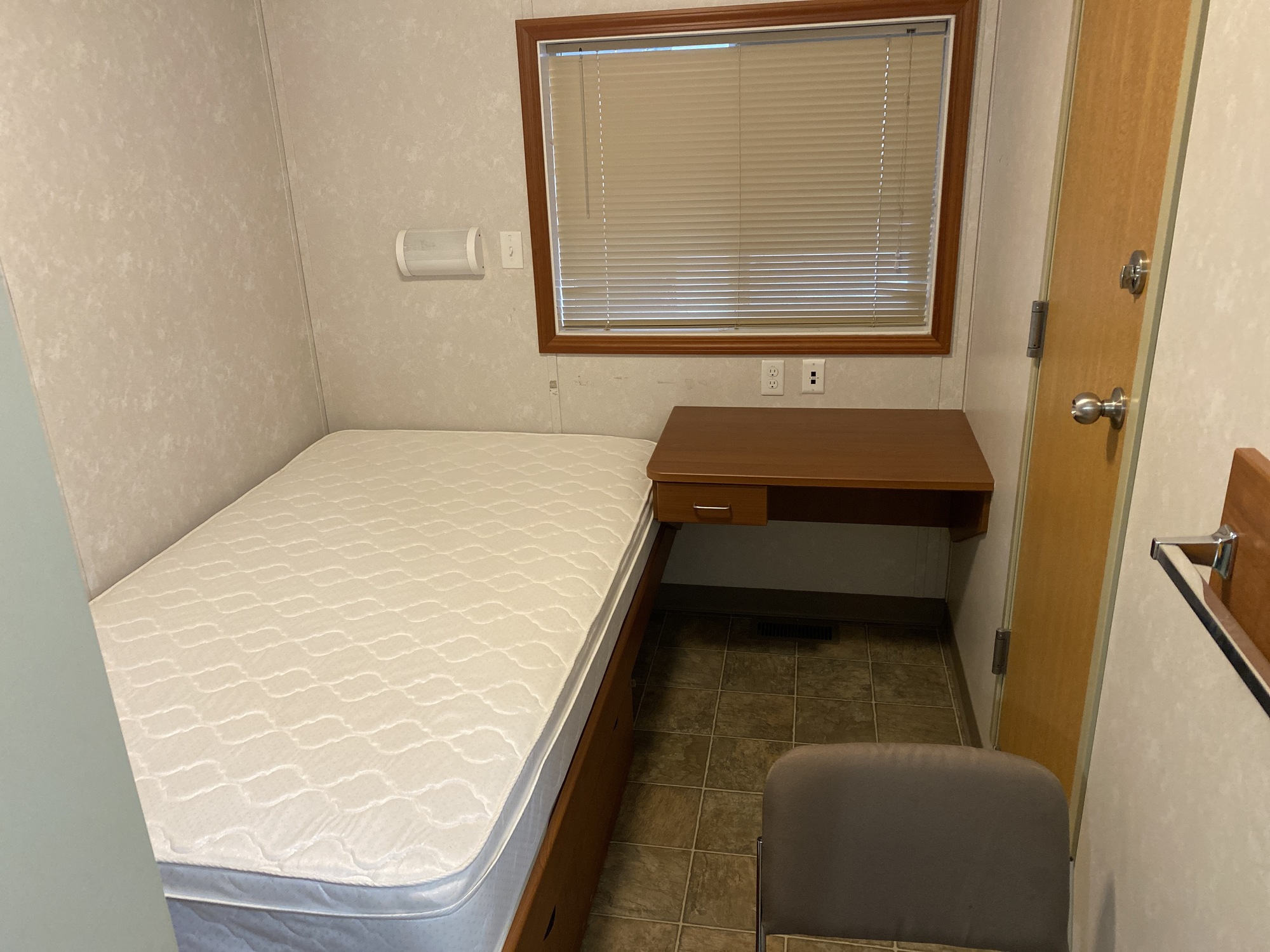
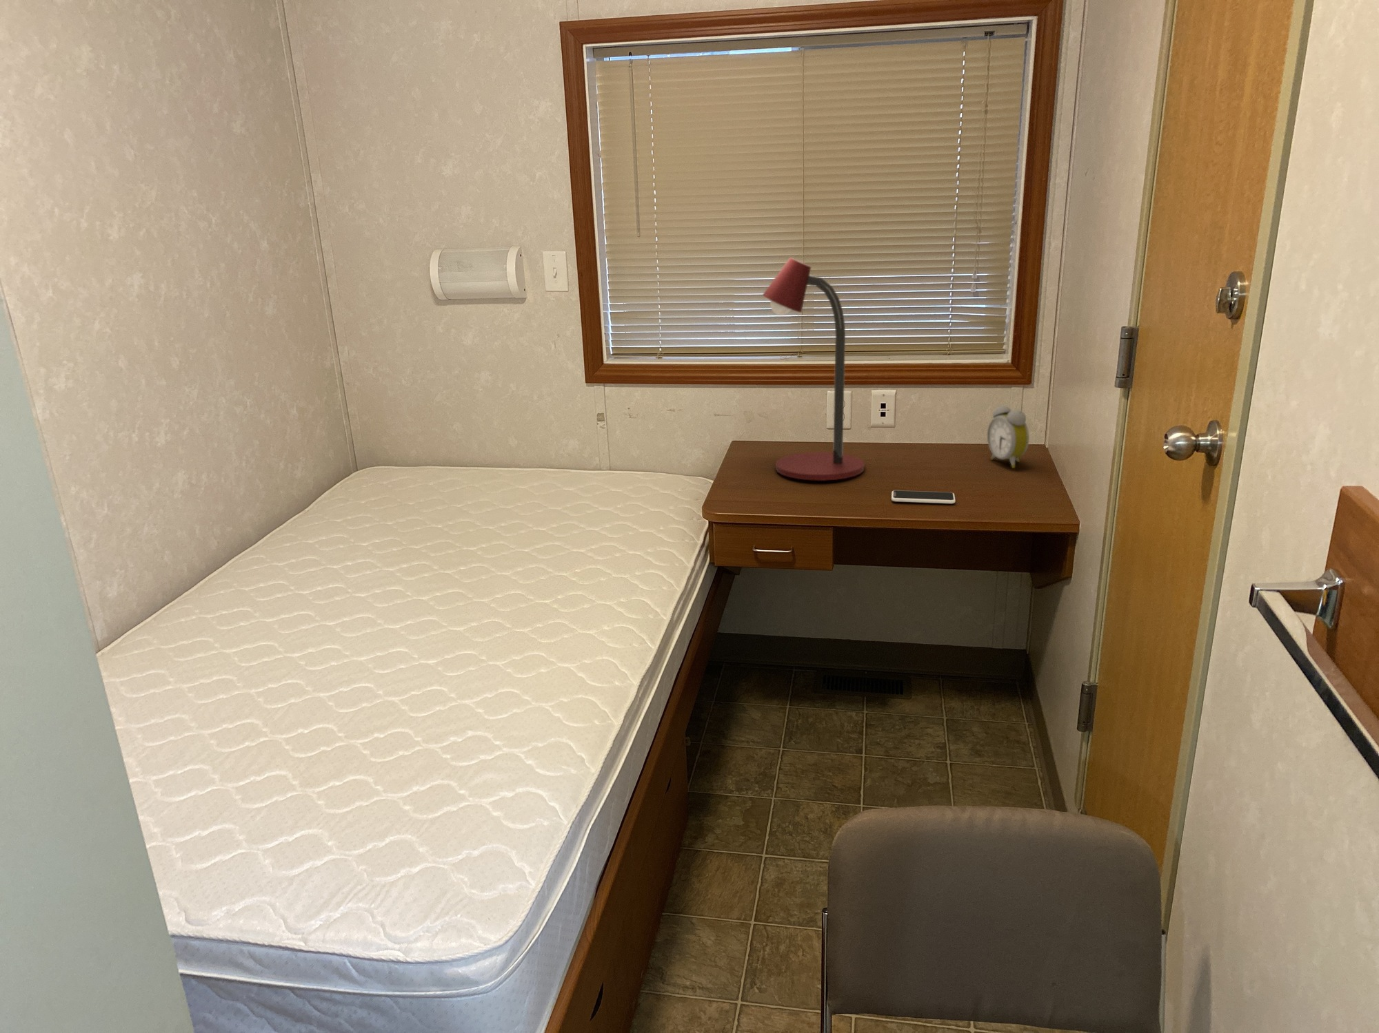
+ smartphone (923, 497)
+ alarm clock (1010, 435)
+ desk lamp (835, 366)
